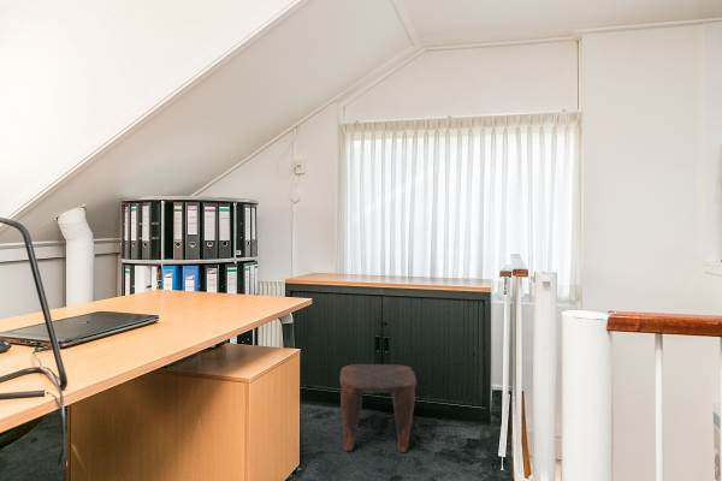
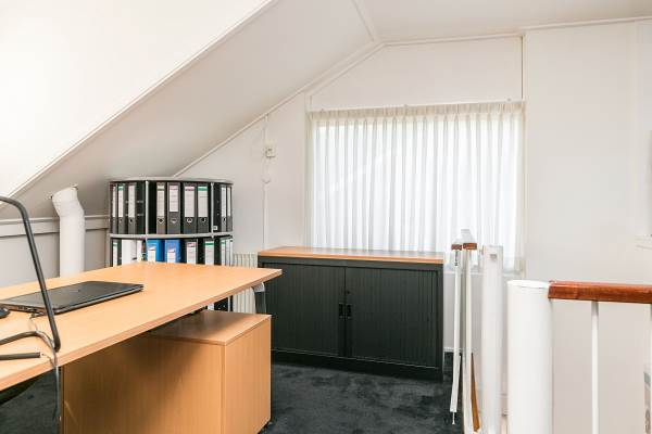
- stool (377, 391)
